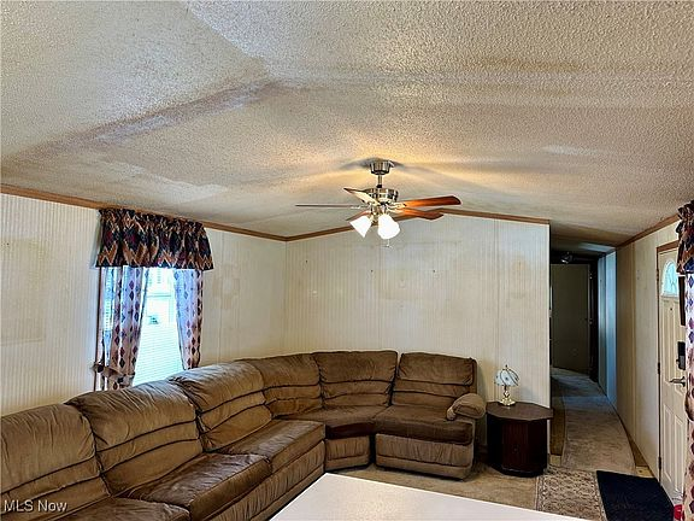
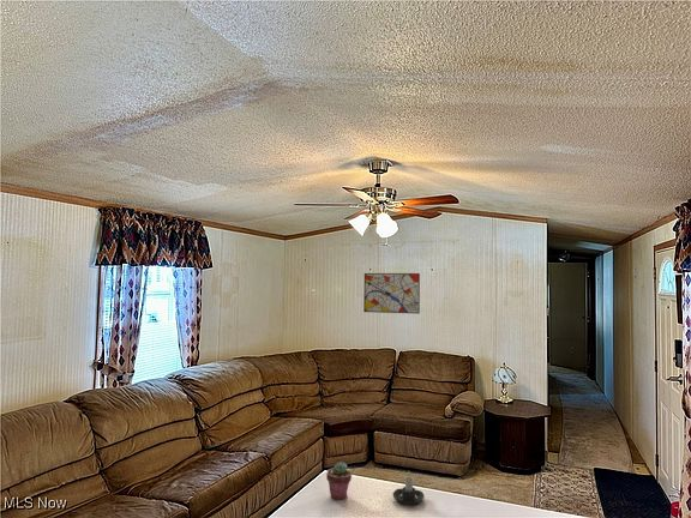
+ wall art (391, 293)
+ potted succulent (338, 478)
+ candle (408, 483)
